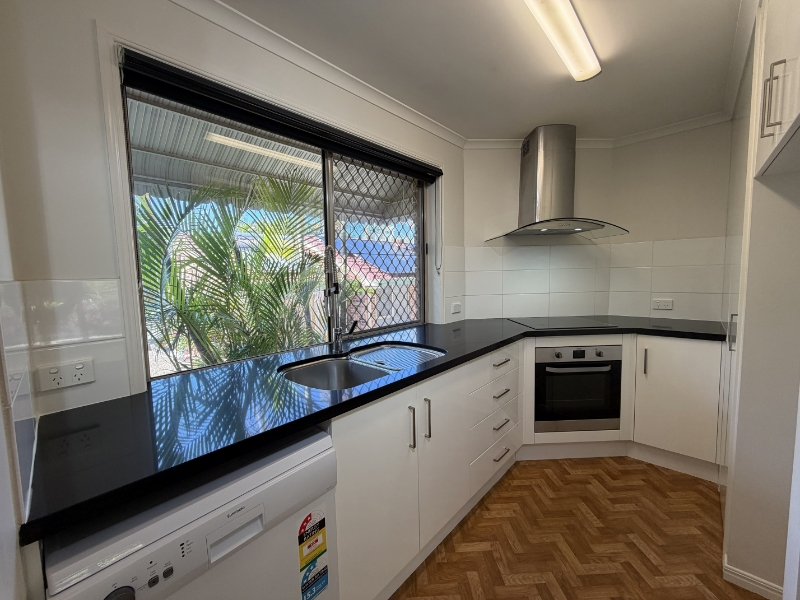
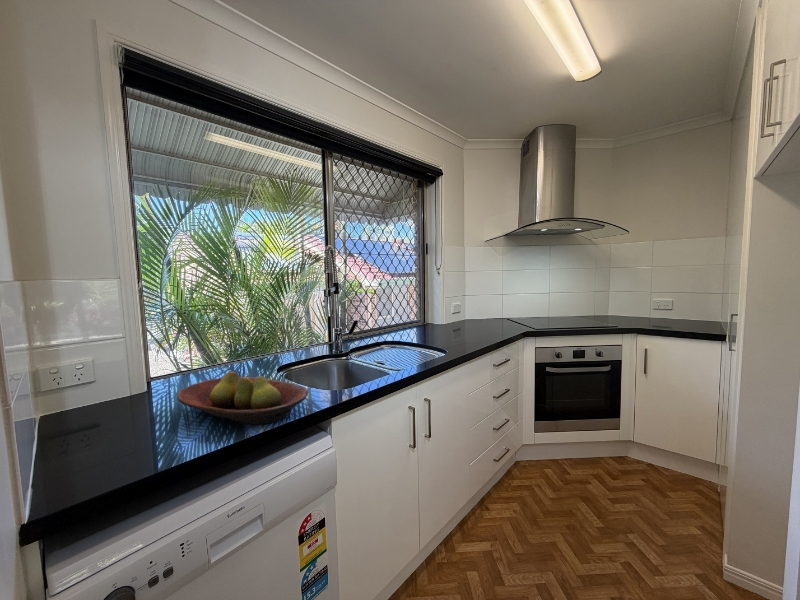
+ fruit bowl (243, 393)
